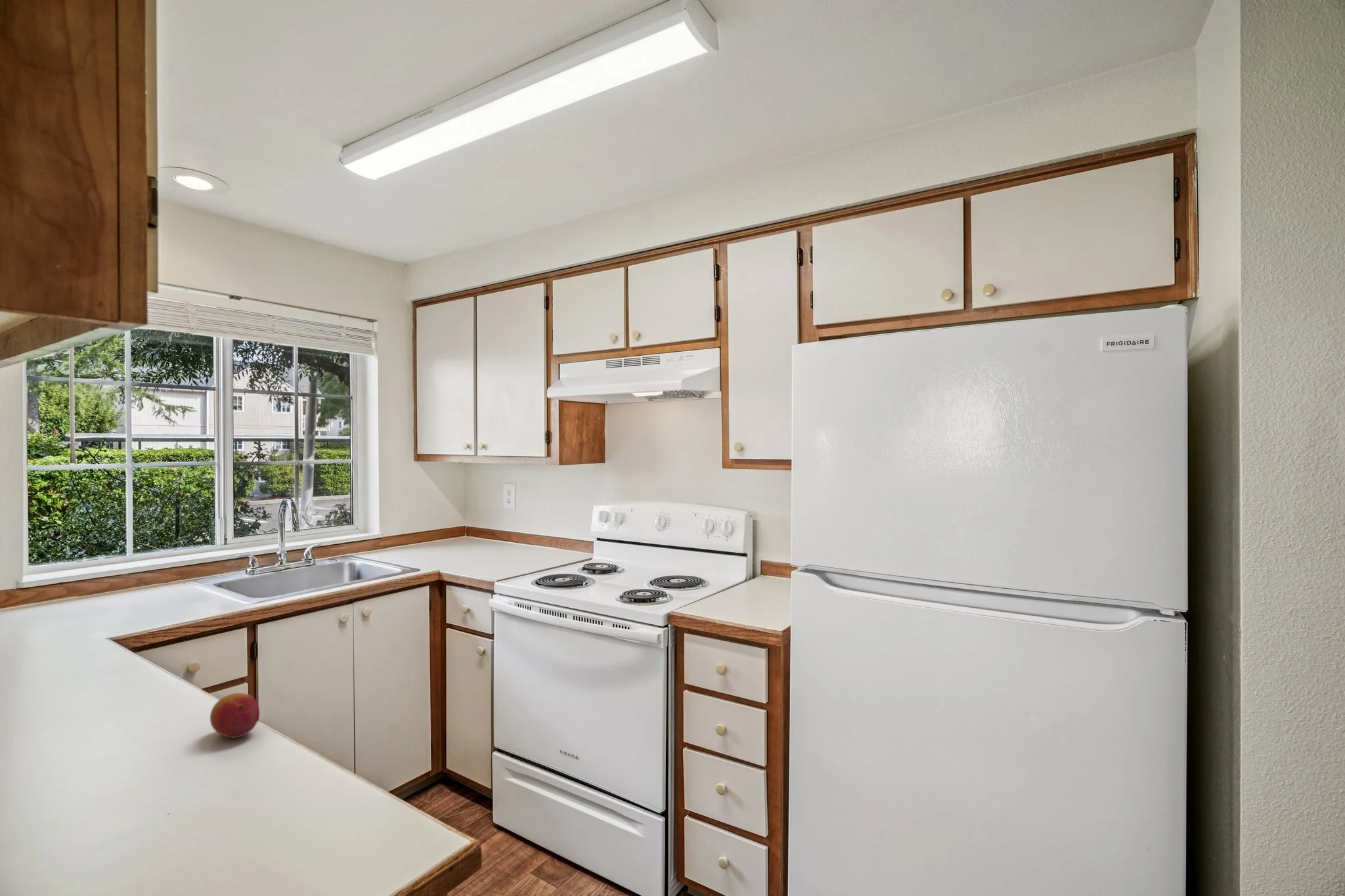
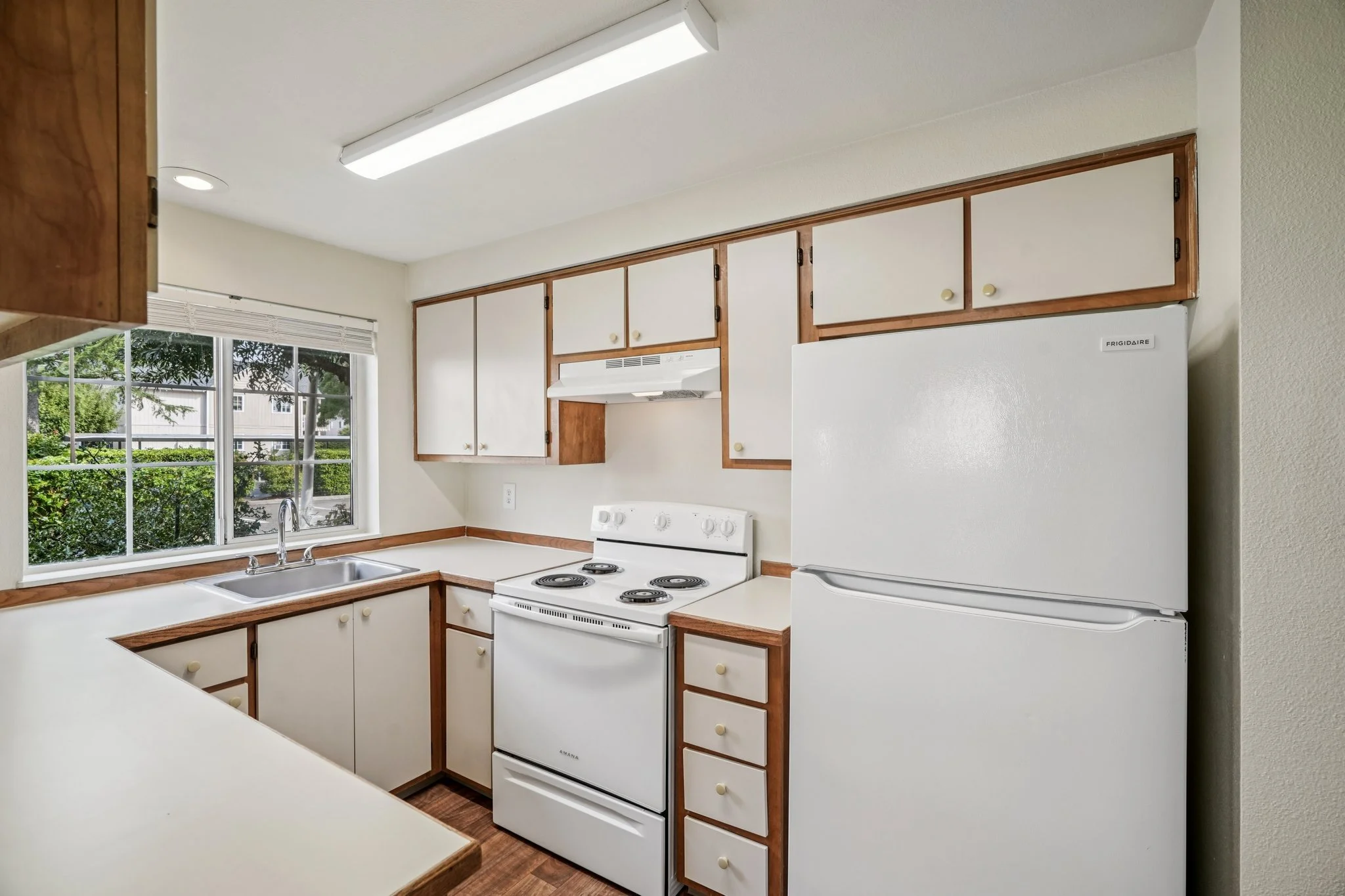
- fruit (234, 714)
